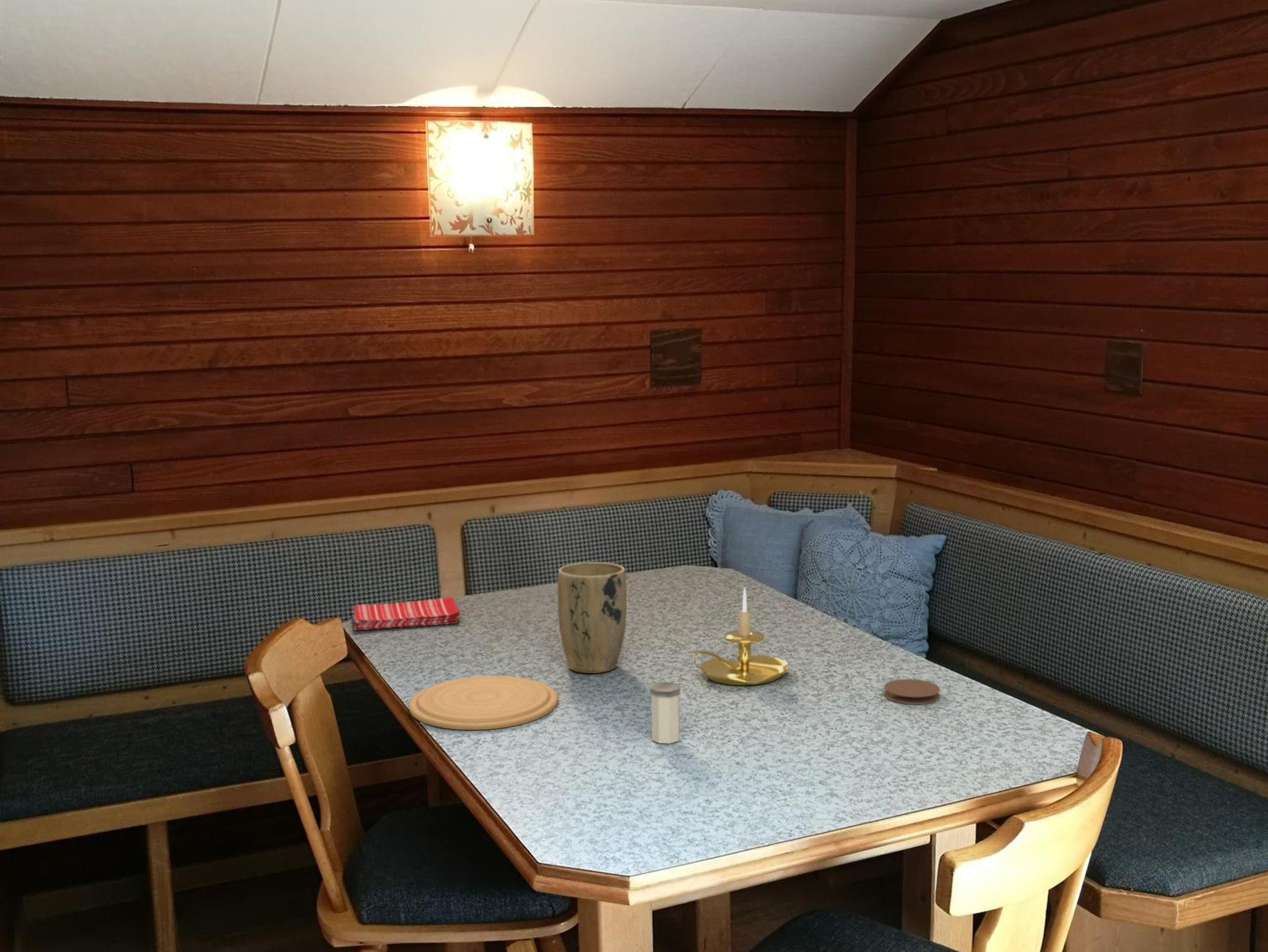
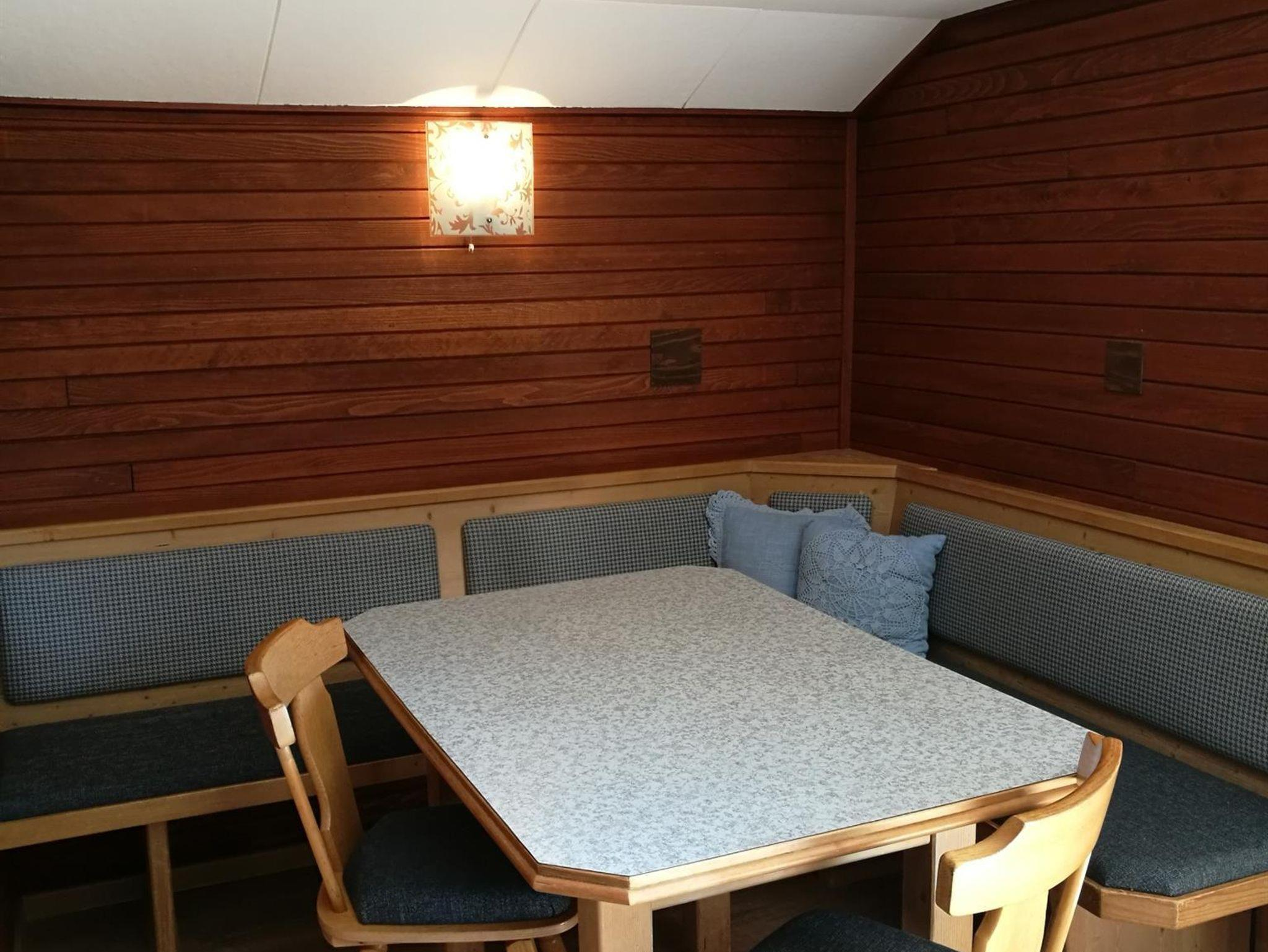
- plant pot (592, 618)
- dish towel (406, 612)
- plate (484, 700)
- candle holder (737, 632)
- coaster (911, 691)
- salt shaker (666, 712)
